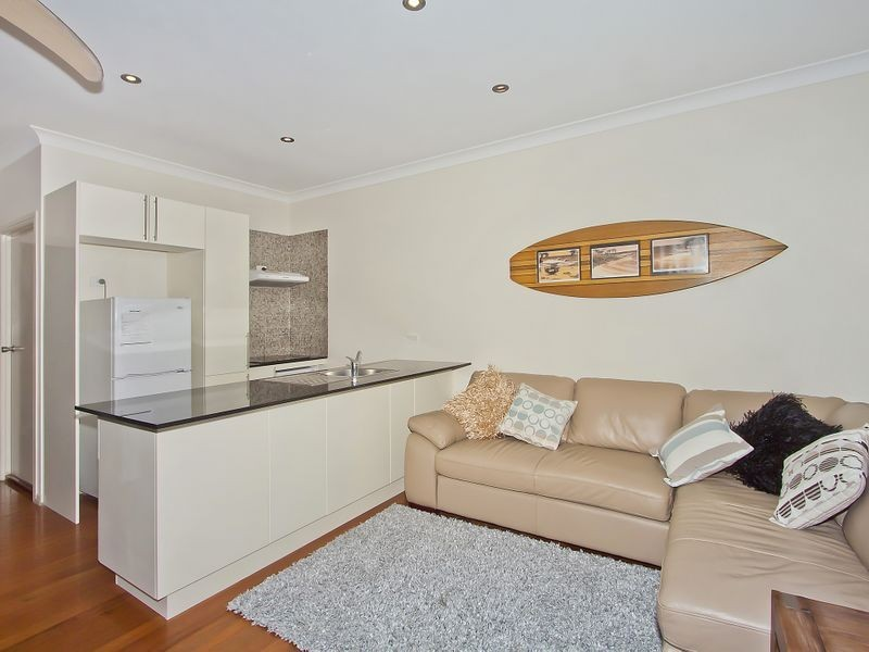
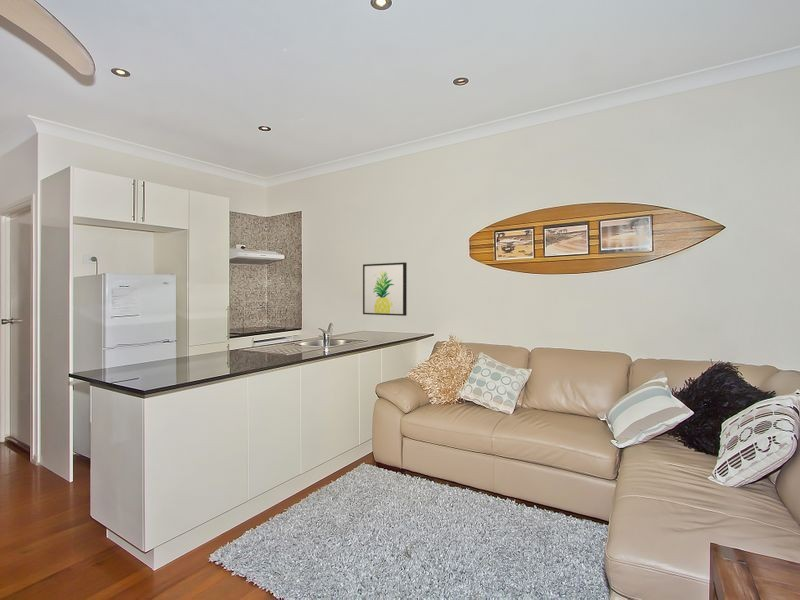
+ wall art (384, 289)
